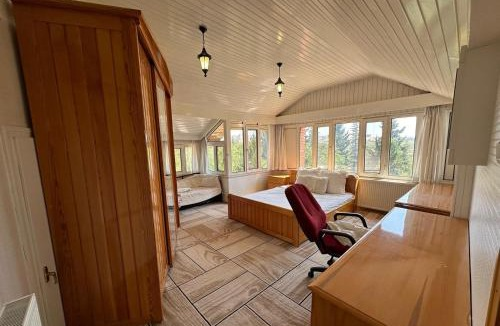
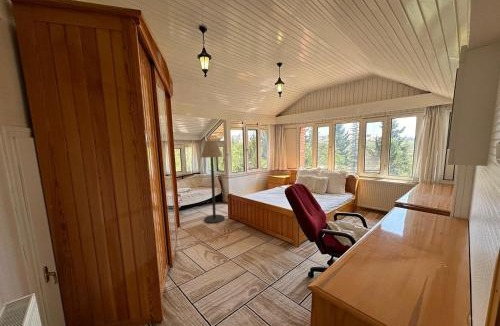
+ floor lamp (212, 180)
